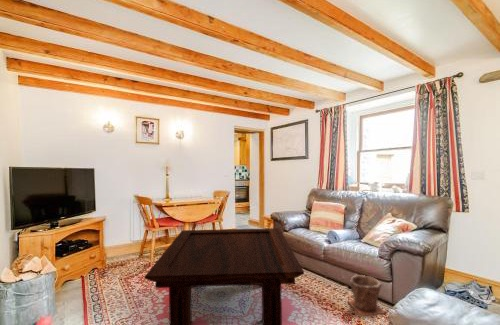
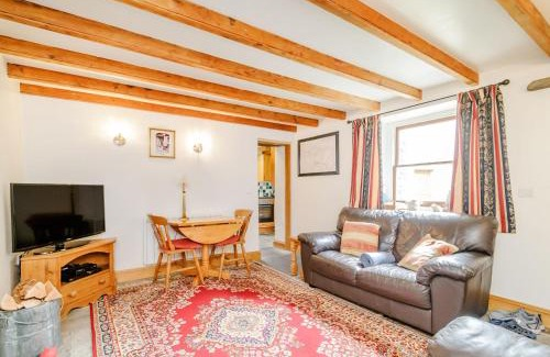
- plant pot (366, 293)
- coffee table (229, 273)
